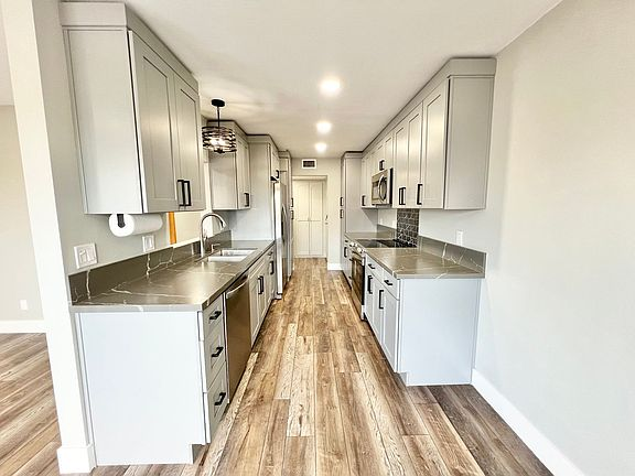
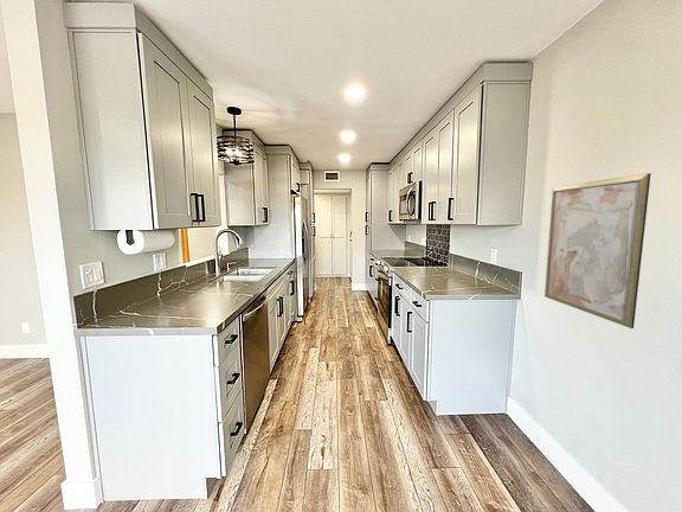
+ wall art (586, 247)
